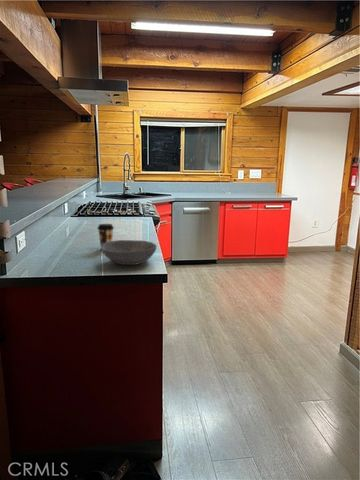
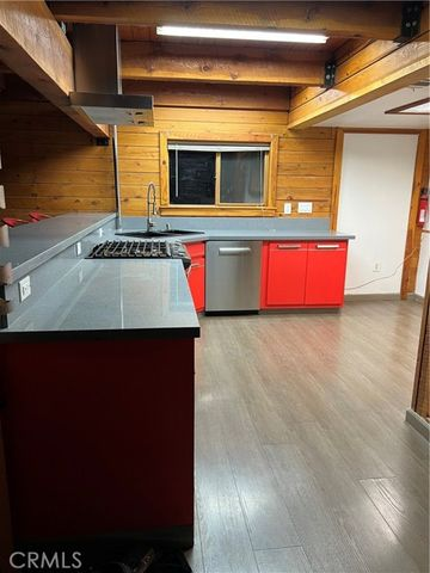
- coffee cup (106, 237)
- bowl (129, 253)
